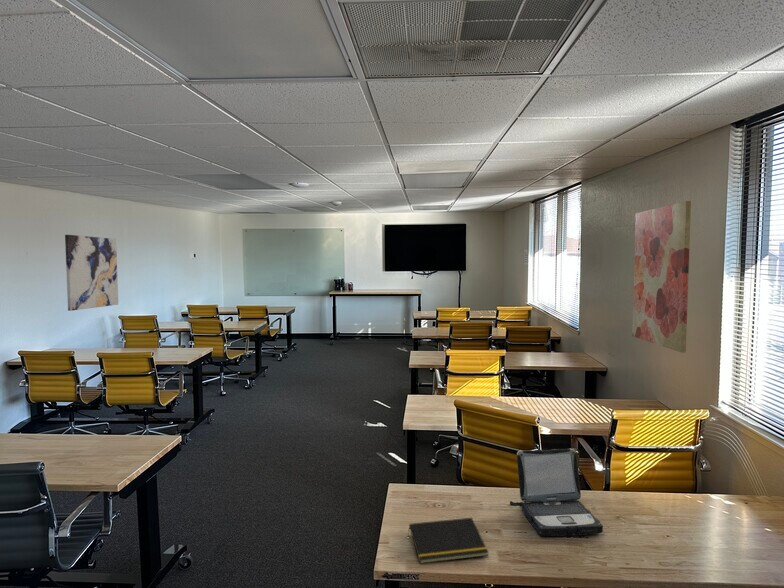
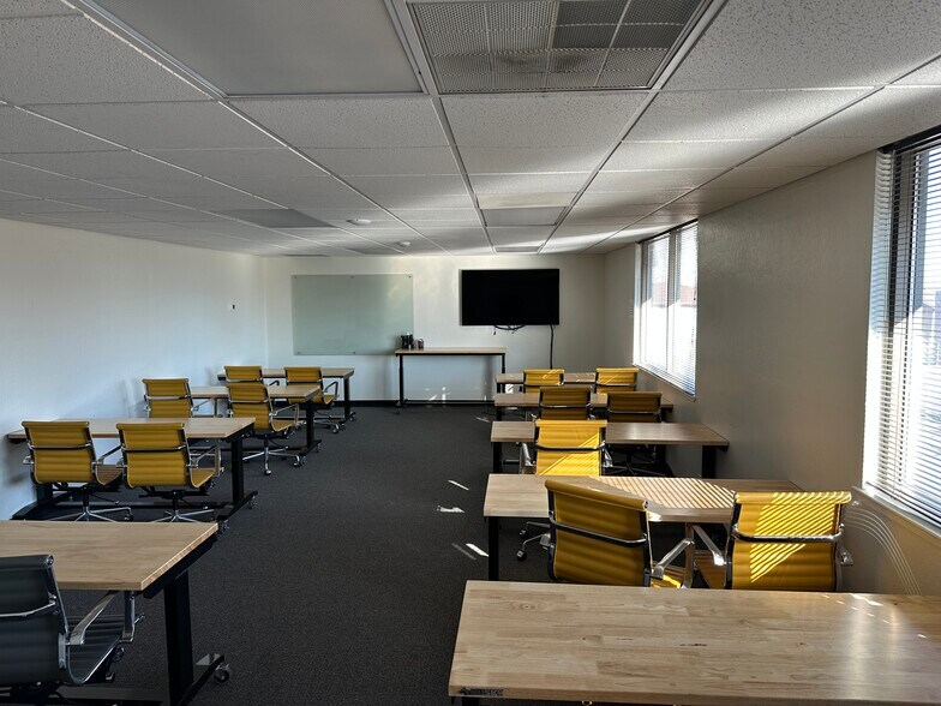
- laptop (556, 488)
- notepad (447, 539)
- wall art (93, 272)
- wall art (658, 276)
